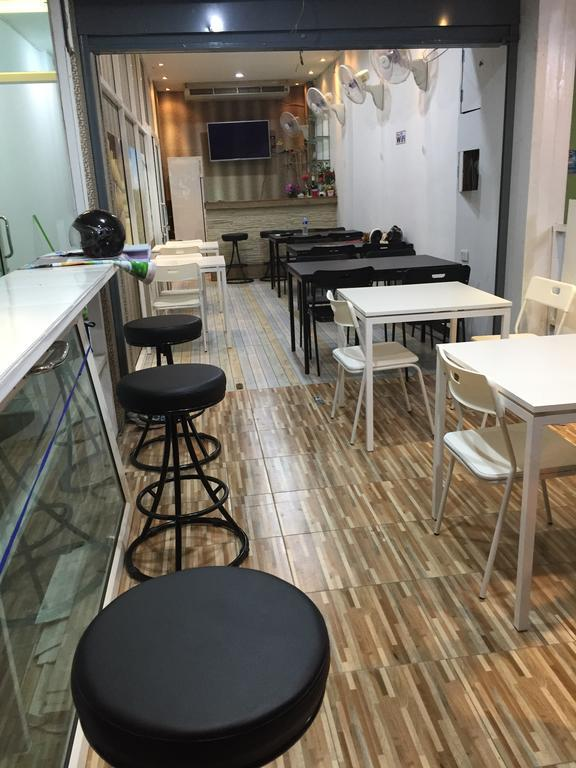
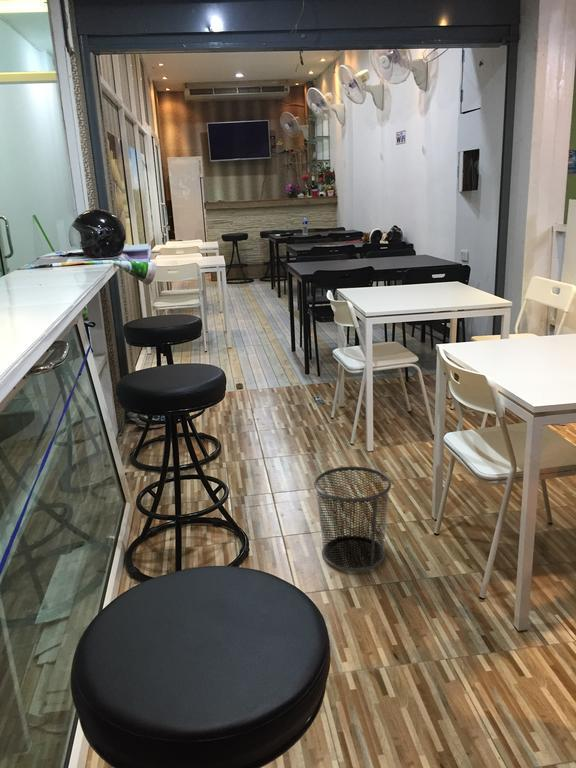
+ waste bin (352, 518)
